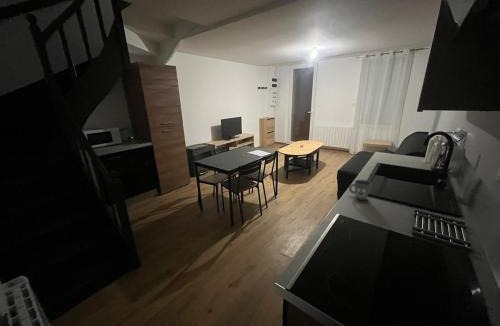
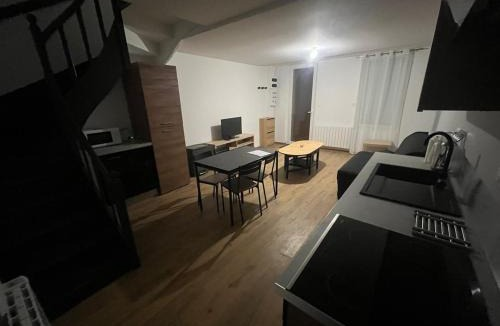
- mug (359, 189)
